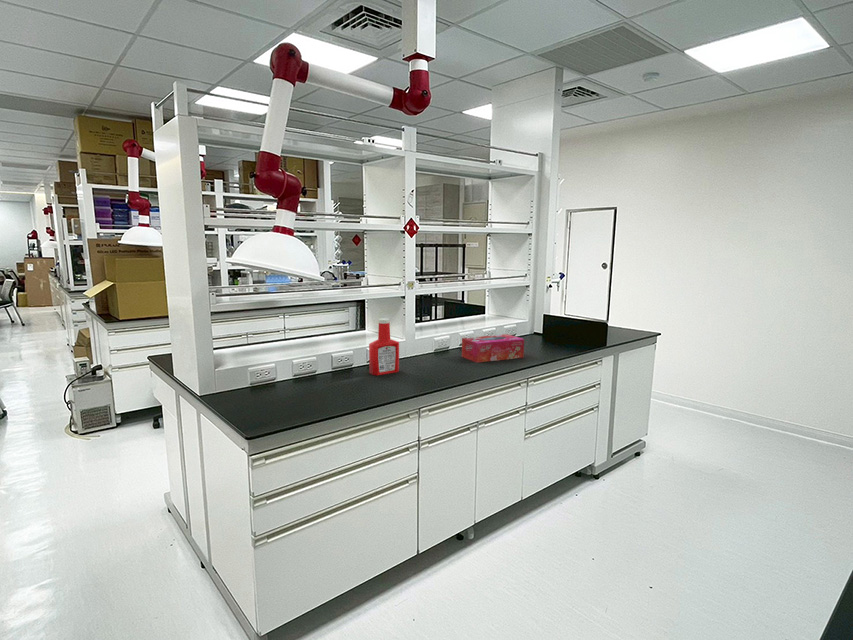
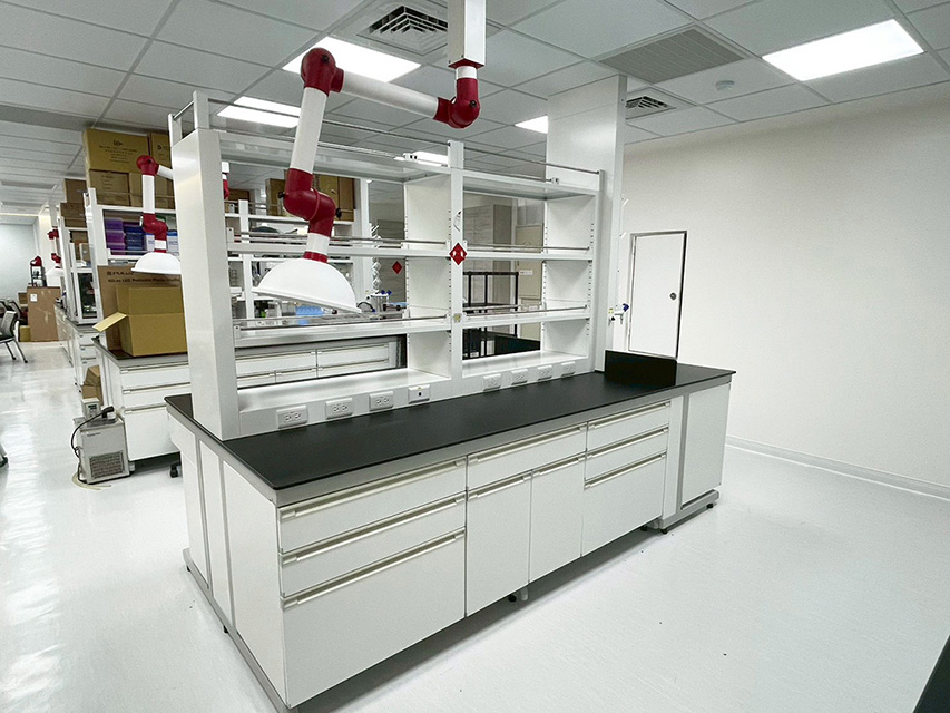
- tissue box (492, 347)
- soap bottle (384, 345)
